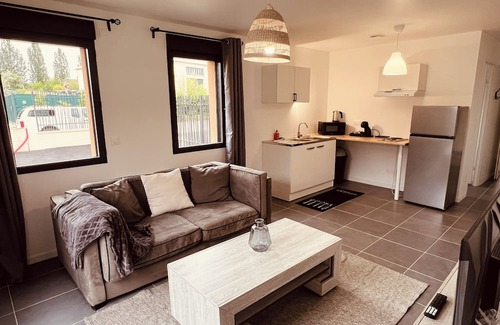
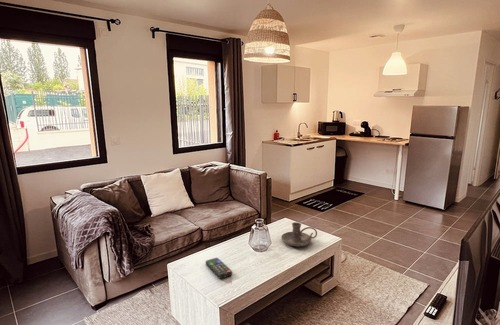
+ candle holder (299, 233)
+ remote control (218, 267)
